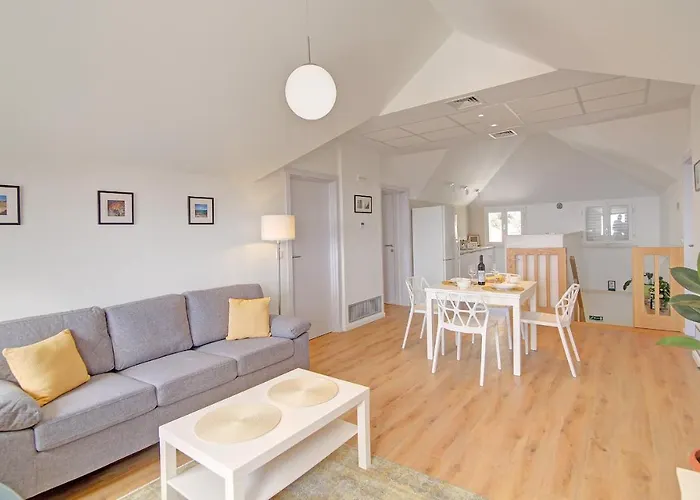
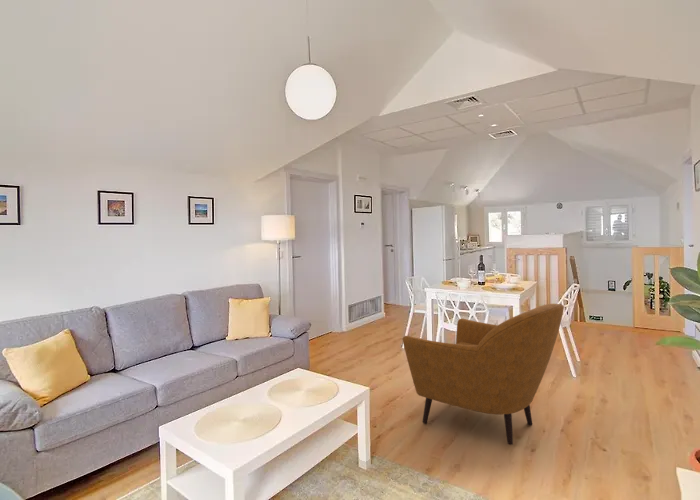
+ armchair (490, 362)
